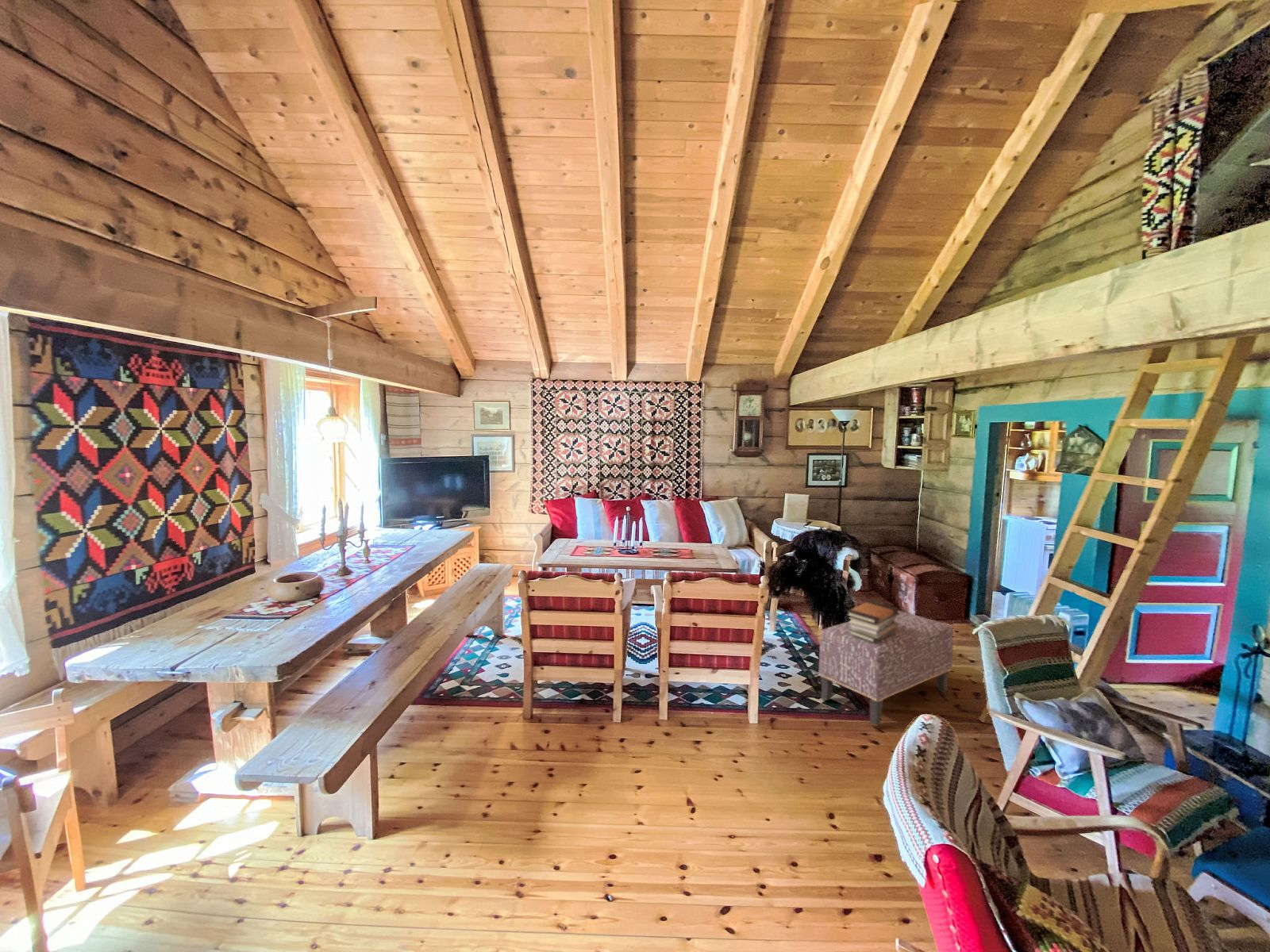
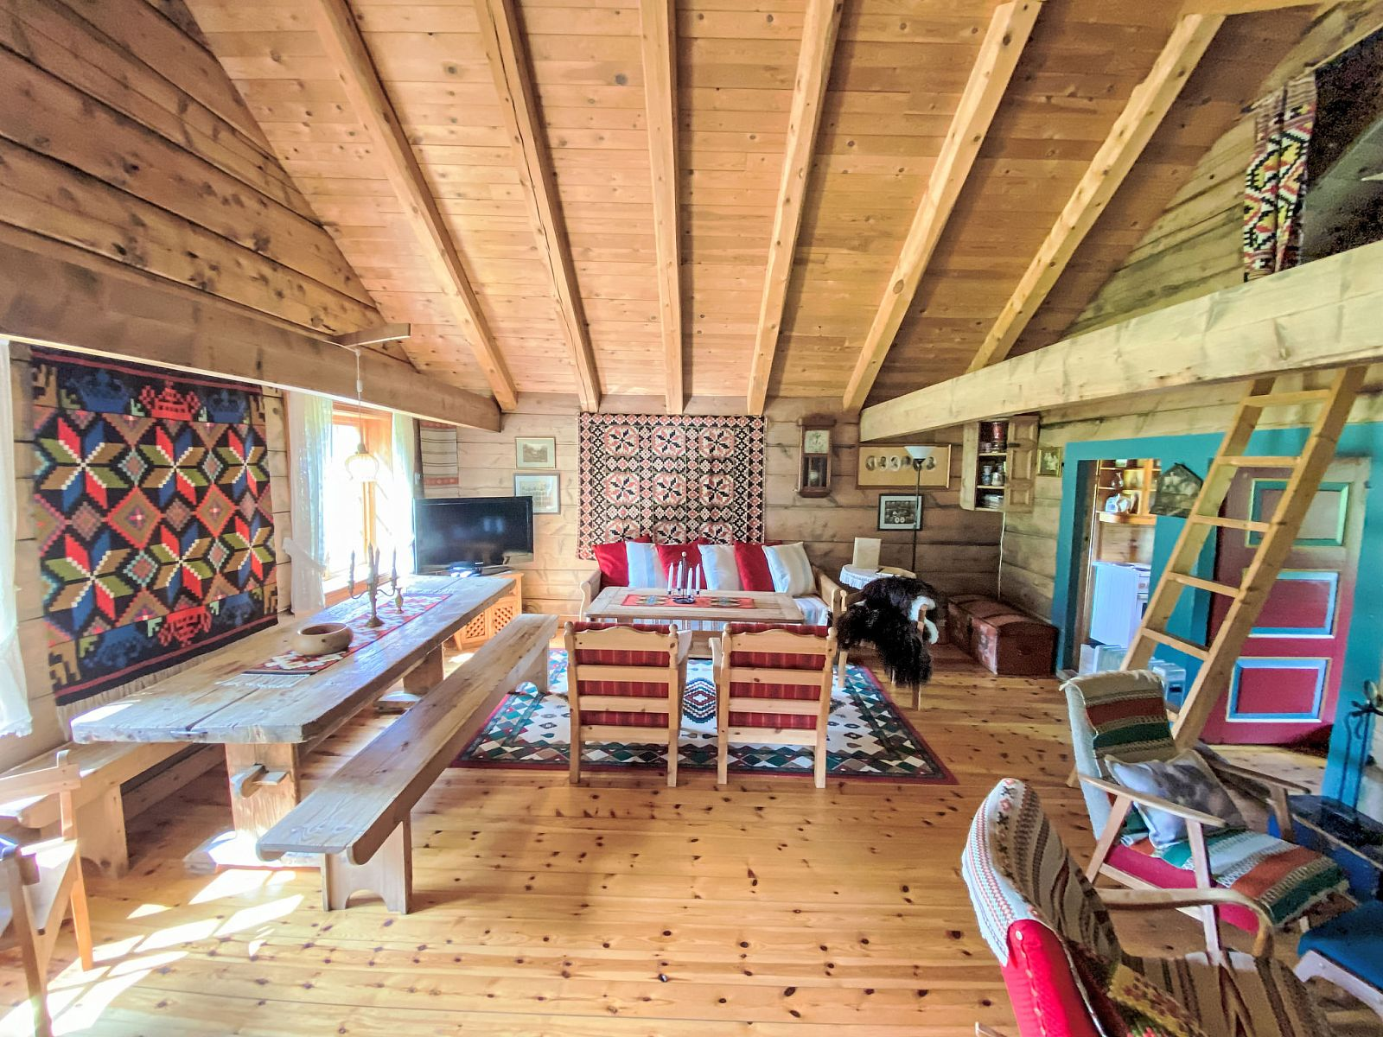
- book stack (872, 621)
- ottoman (887, 659)
